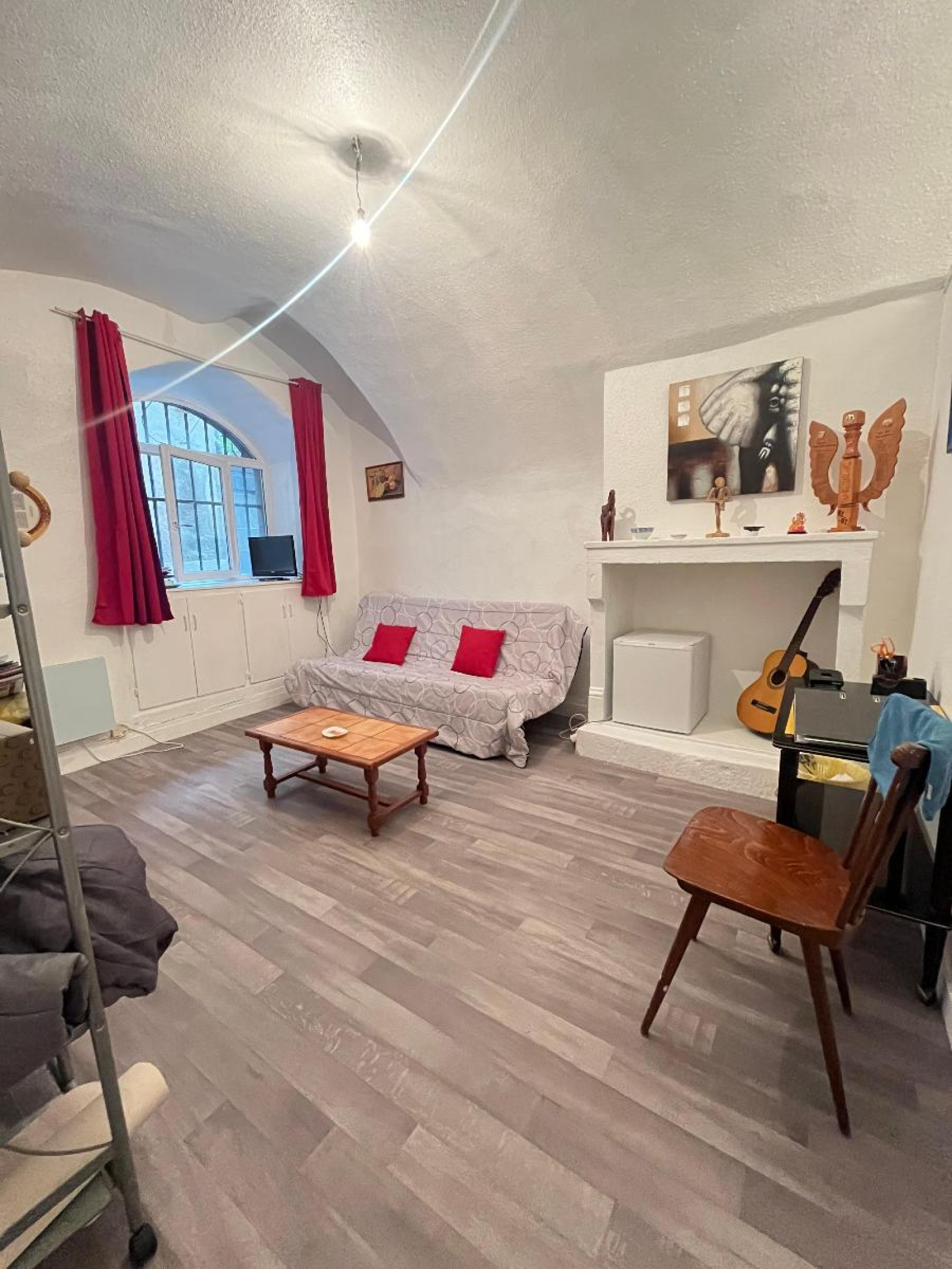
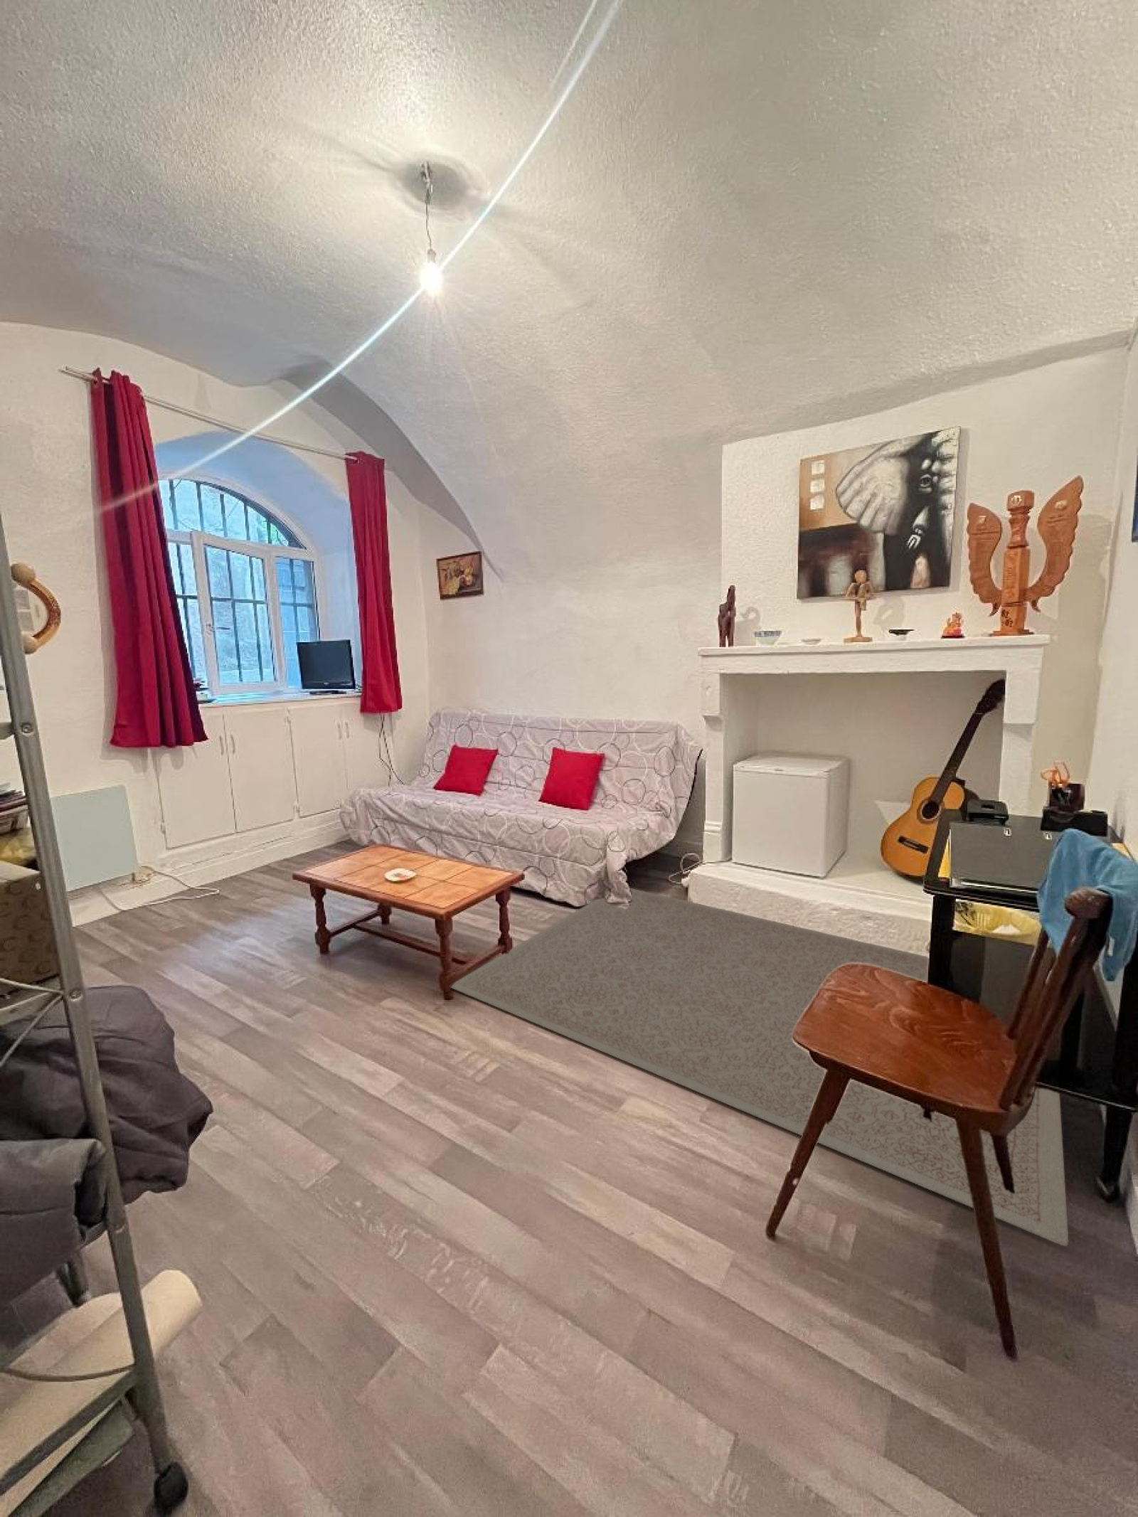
+ rug (744, 986)
